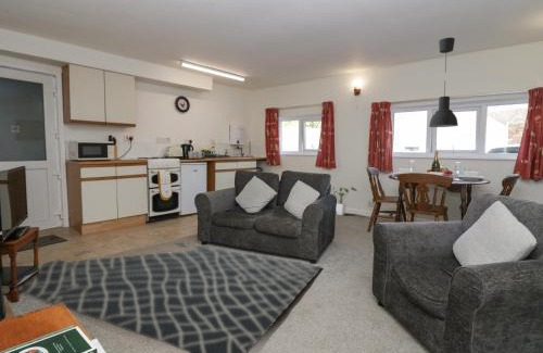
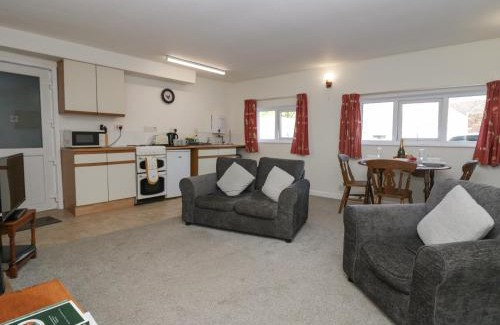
- rug (165, 273)
- ceiling light (444, 83)
- house plant (342, 200)
